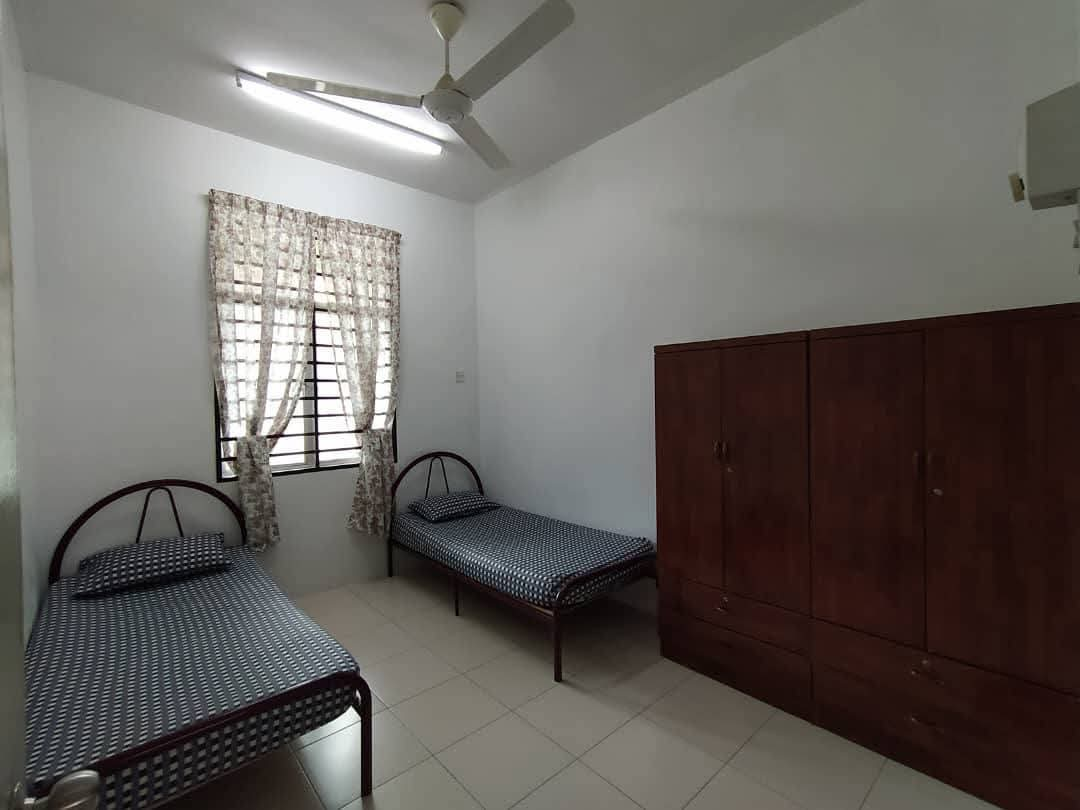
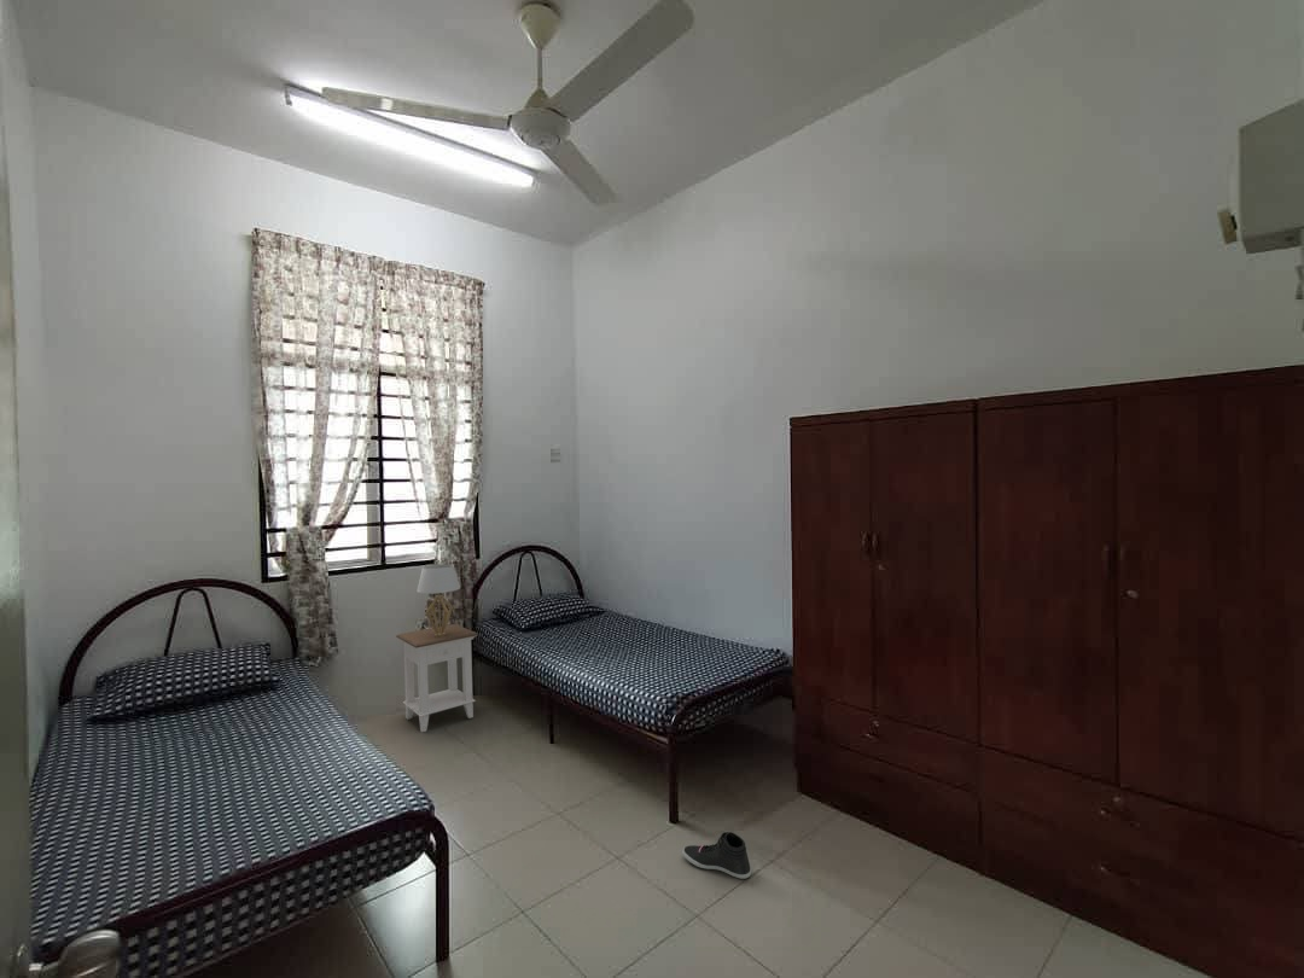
+ table lamp (438, 600)
+ nightstand (448, 675)
+ sneaker (716, 848)
